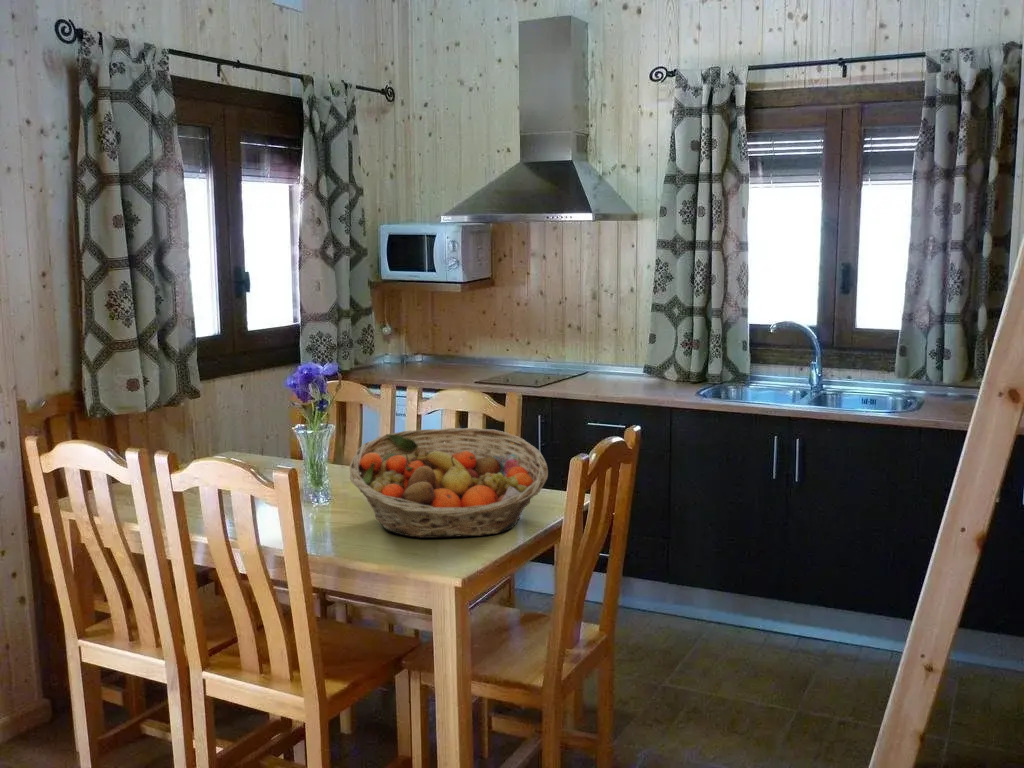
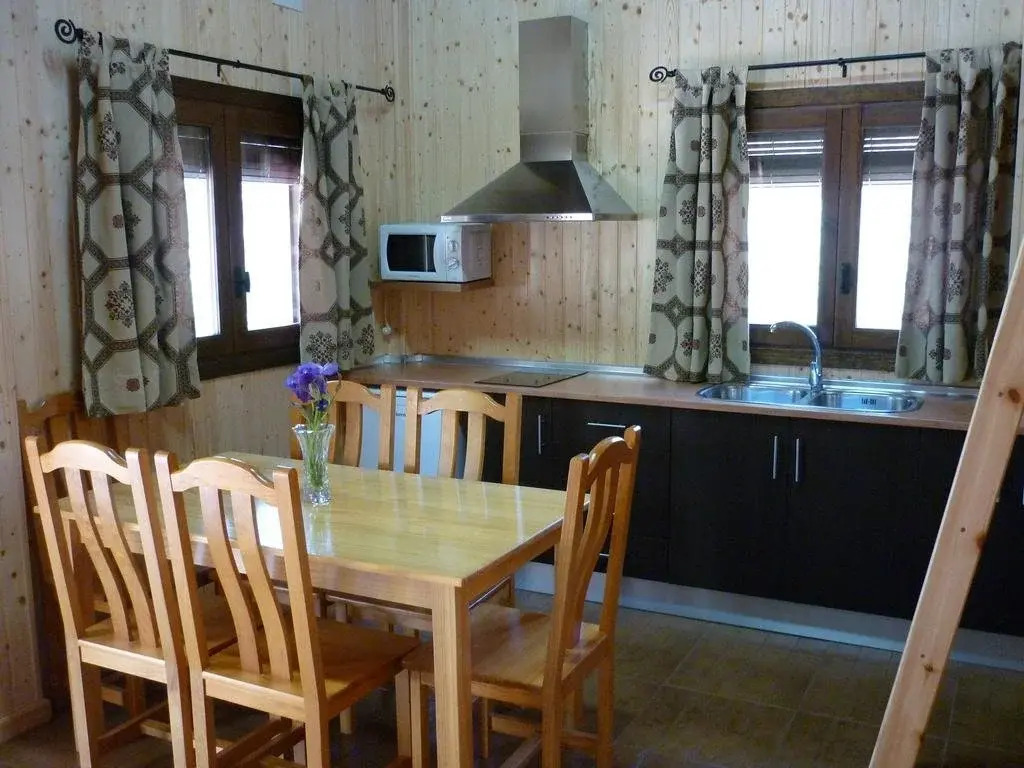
- fruit basket (449, 481)
